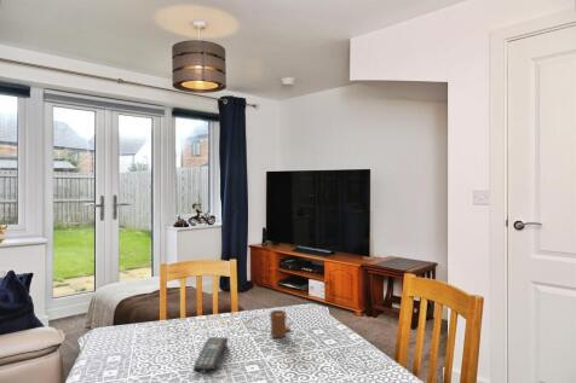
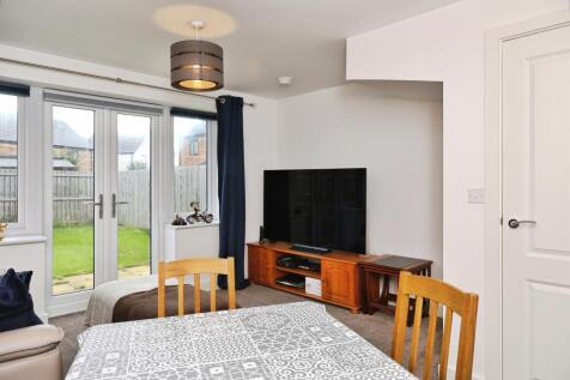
- candle (280, 320)
- remote control (212, 352)
